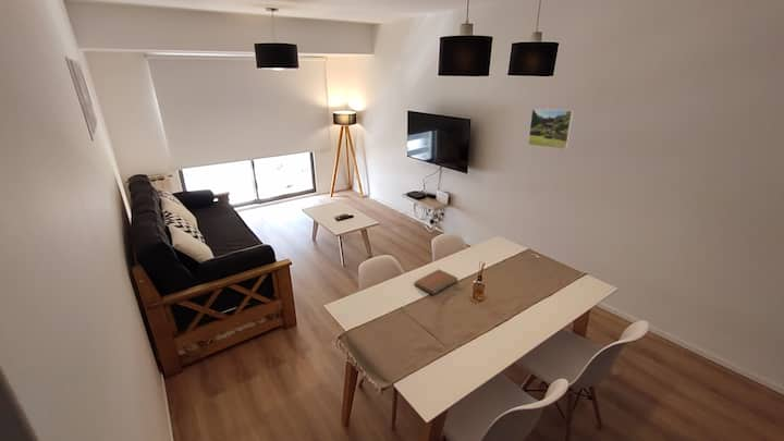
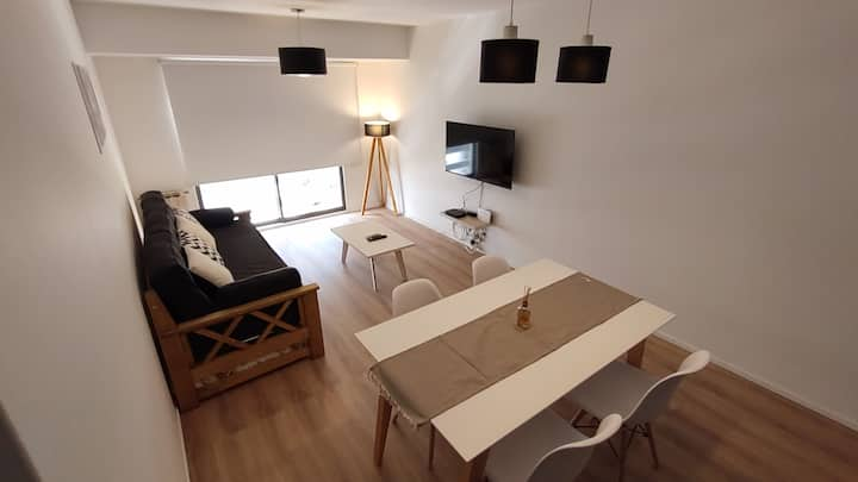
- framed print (549, 128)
- notebook (436, 281)
